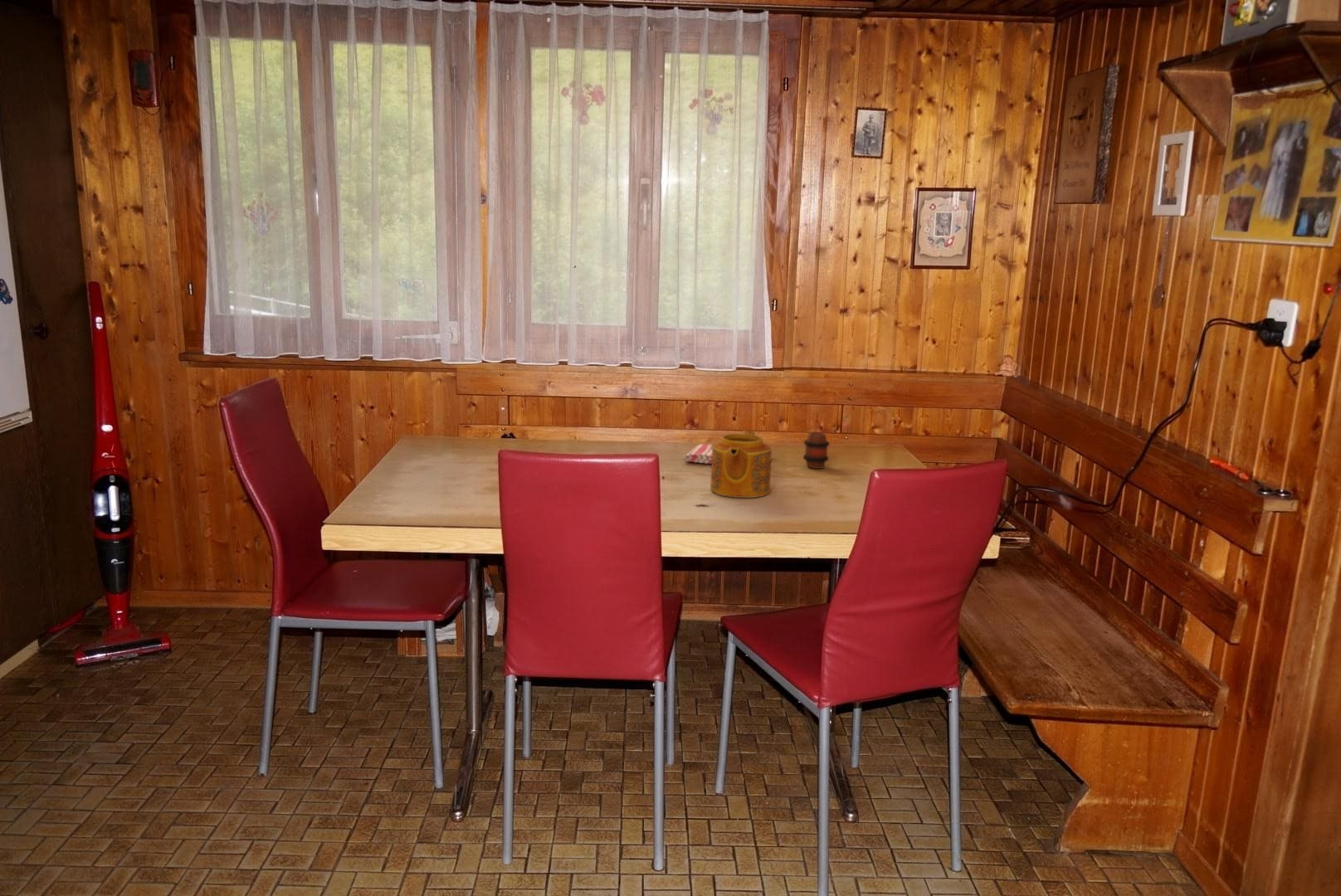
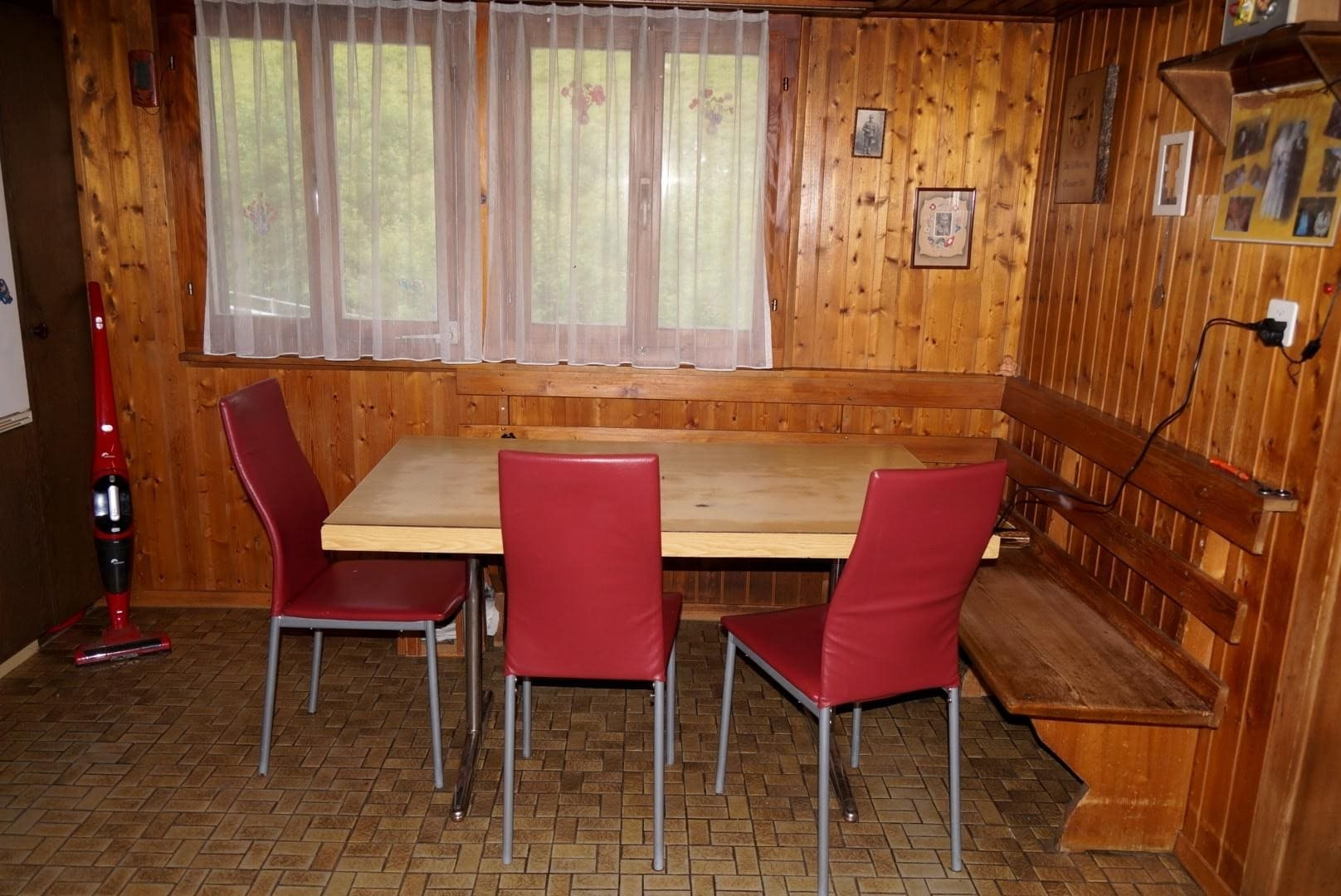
- teapot (740, 464)
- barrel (816, 450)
- dish towel (711, 453)
